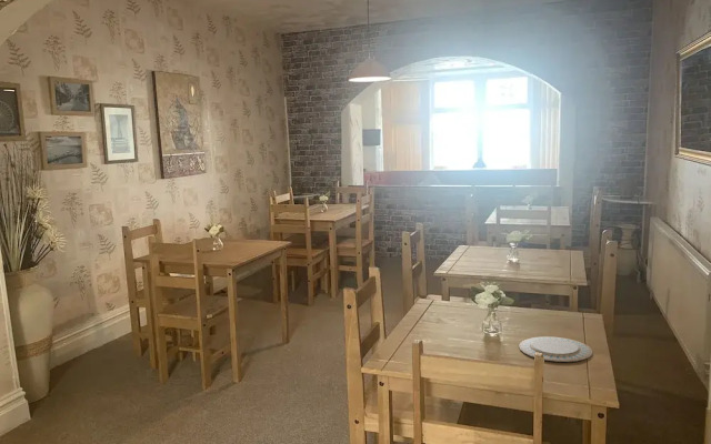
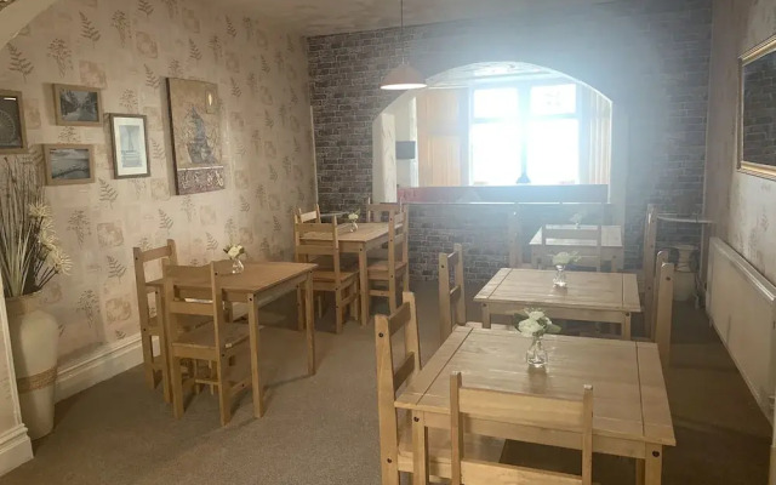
- chinaware (554, 346)
